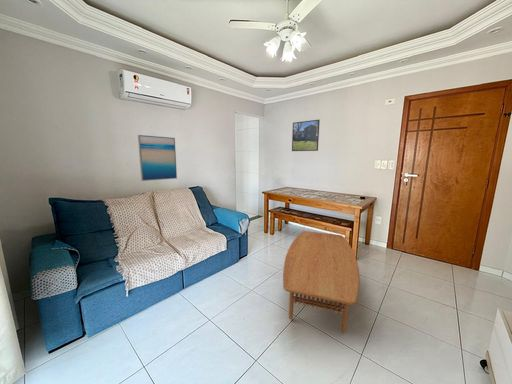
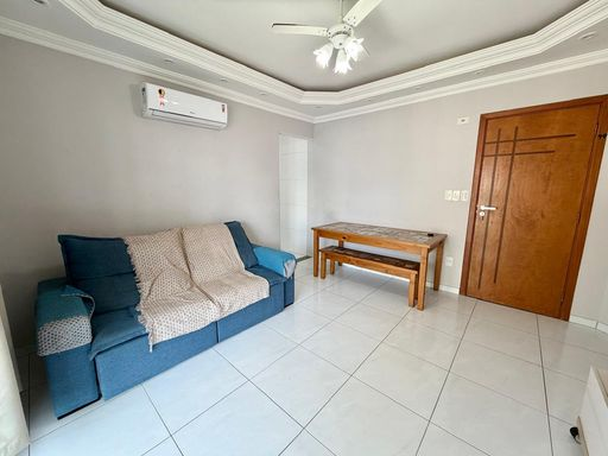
- coffee table (319, 272)
- wall art (158, 158)
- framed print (304, 136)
